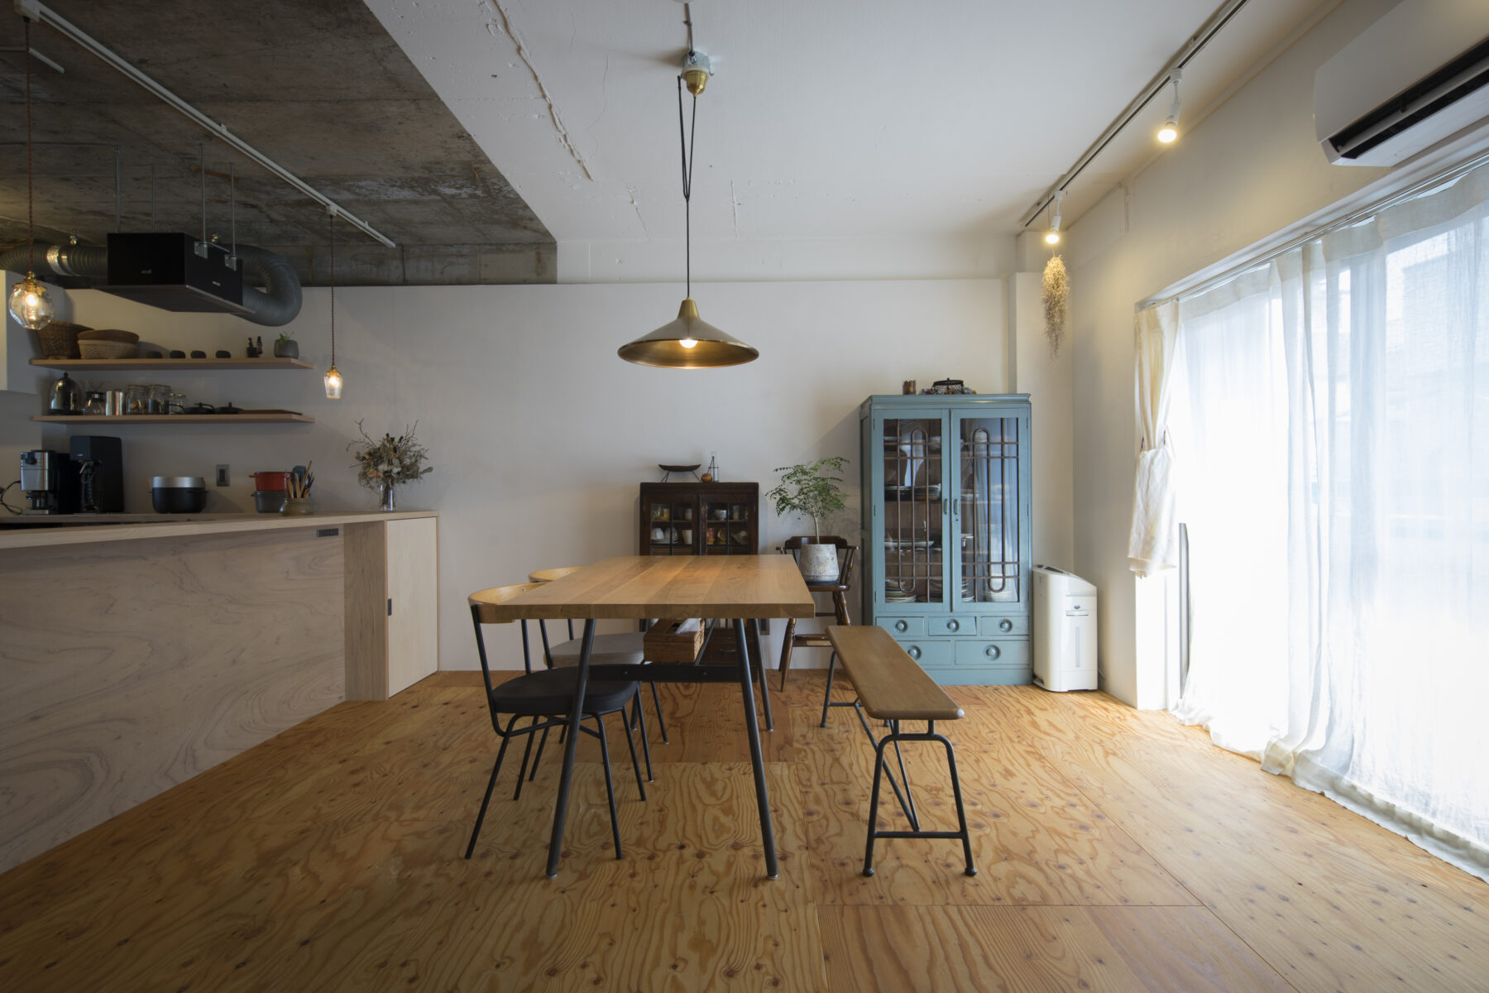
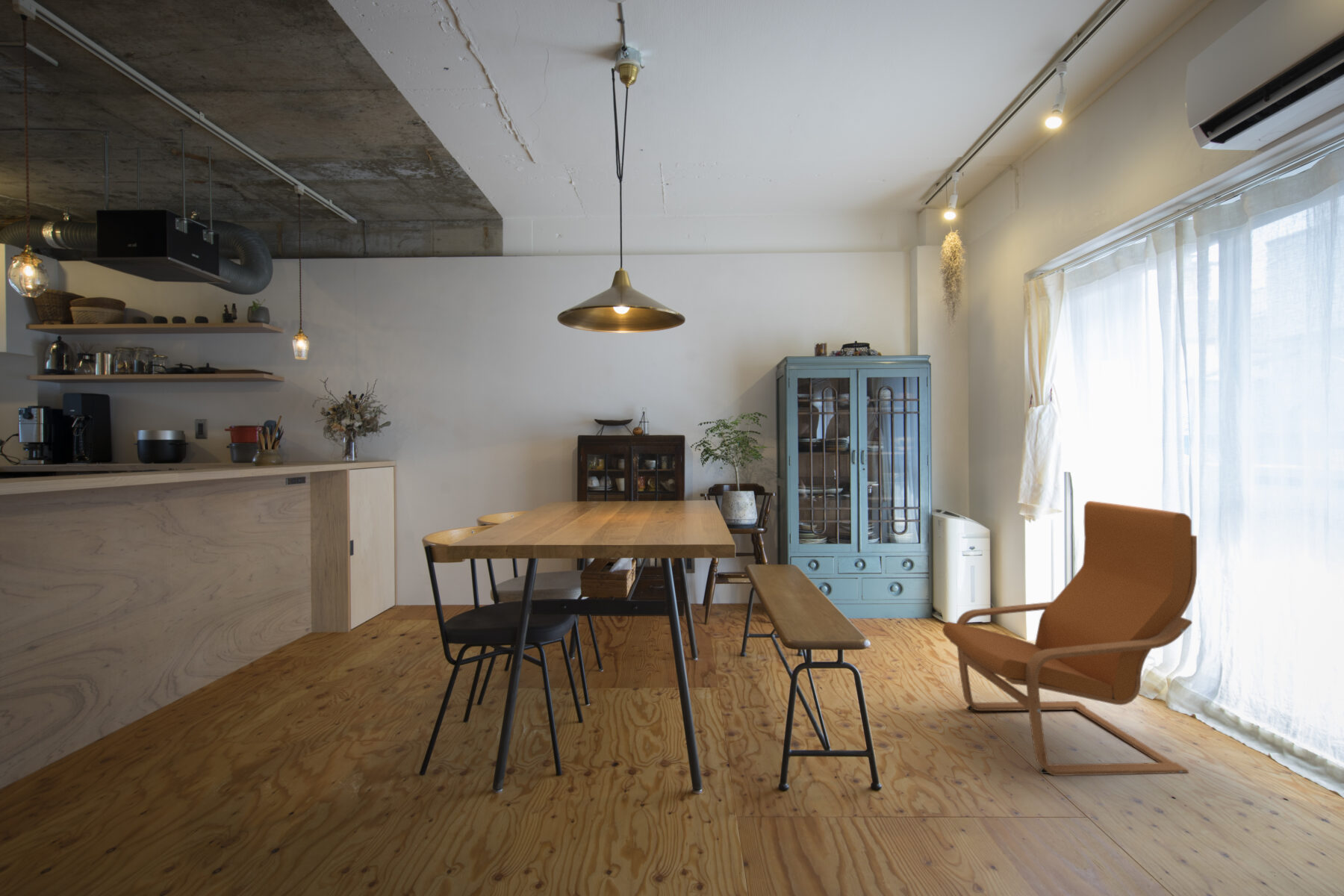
+ armchair (1059, 621)
